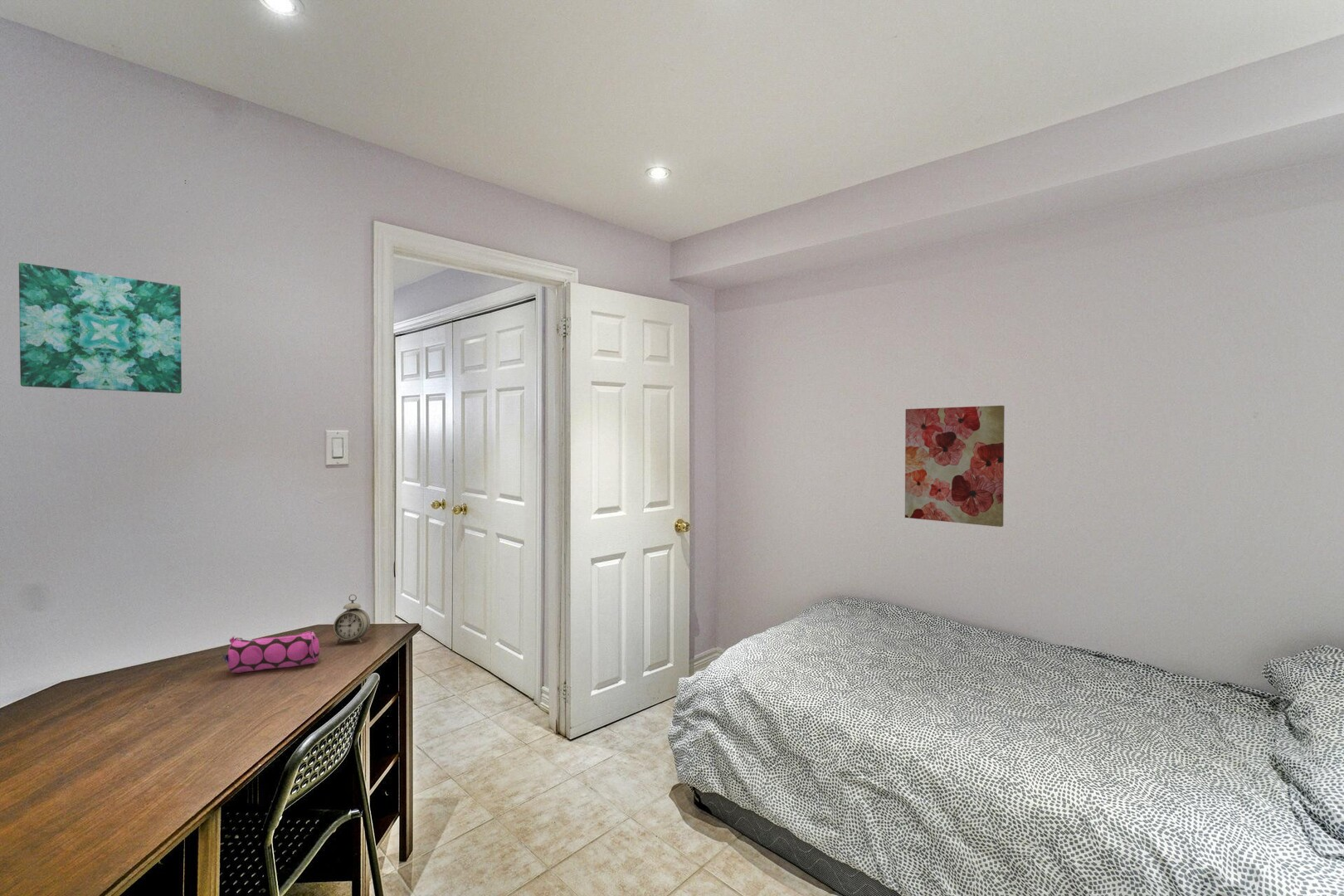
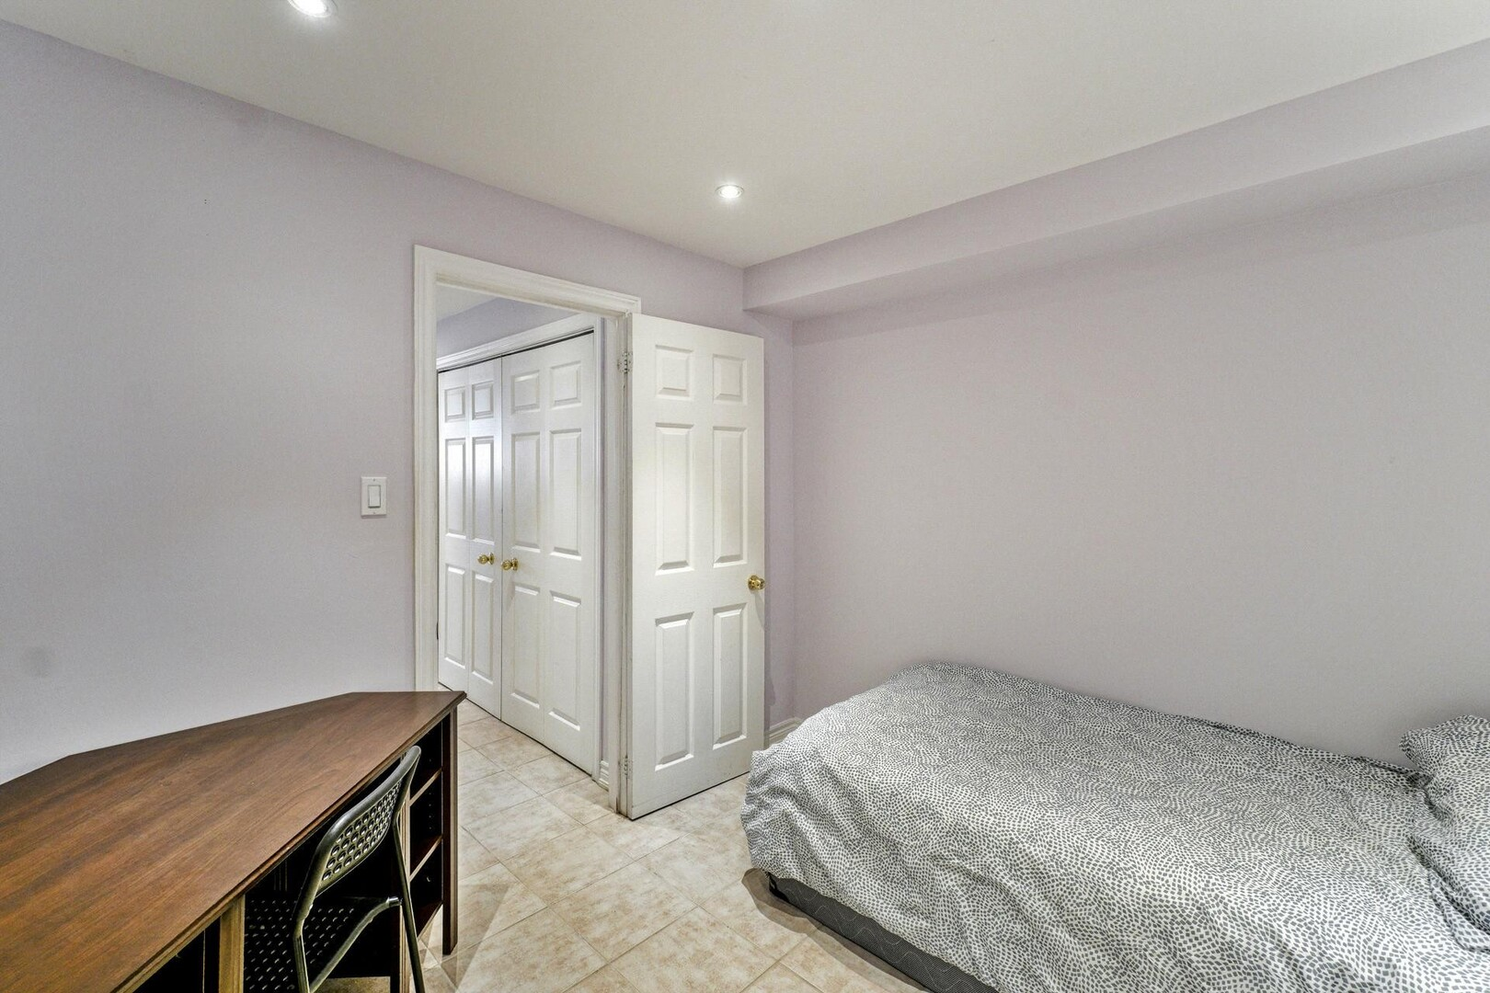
- wall art (952, 465)
- alarm clock (351, 618)
- wall art (105, 333)
- pencil case (275, 650)
